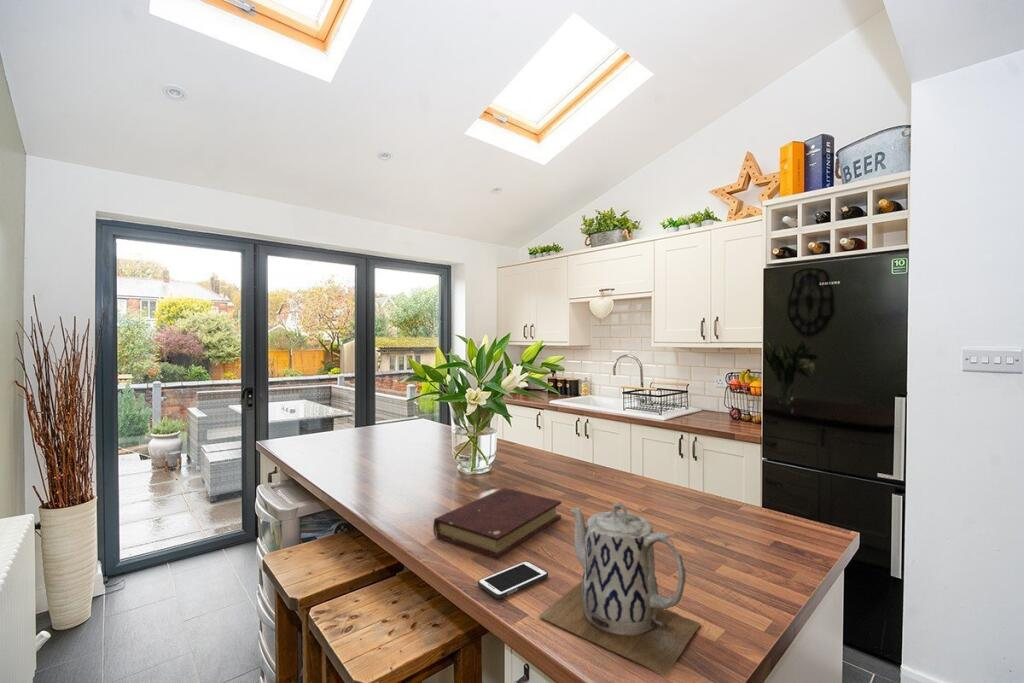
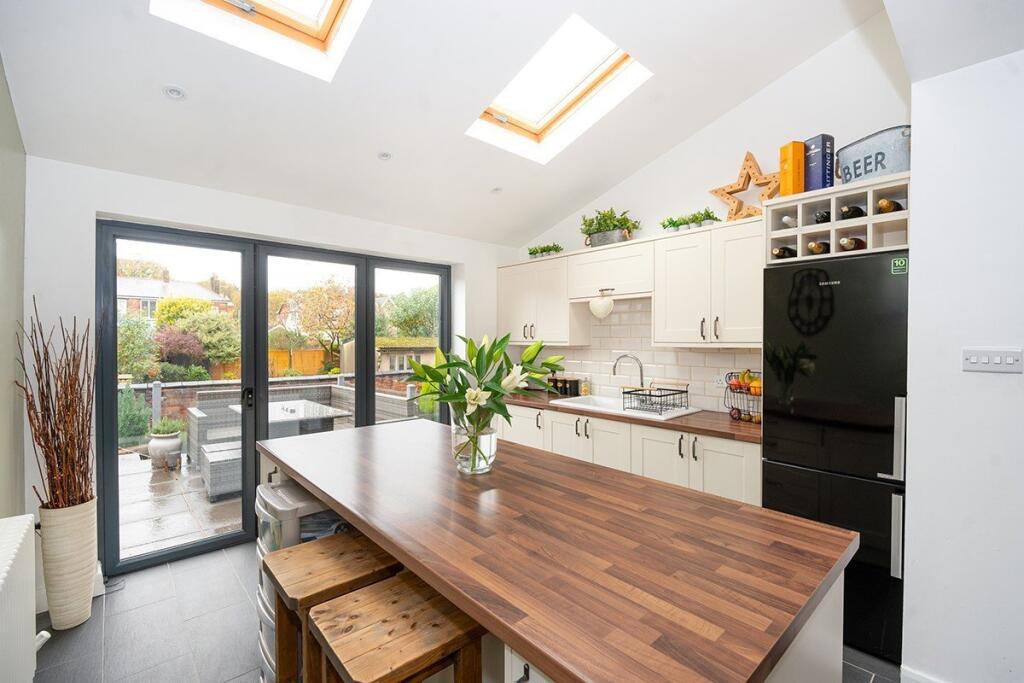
- book (500, 517)
- teapot (618, 562)
- cell phone (513, 578)
